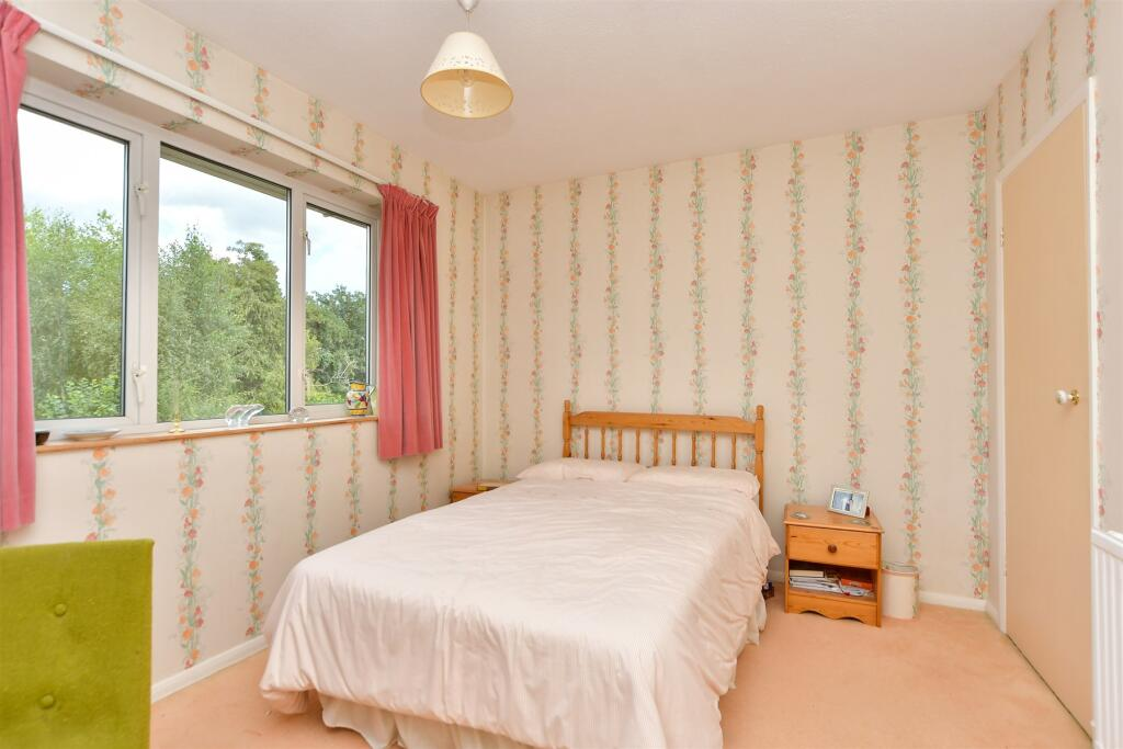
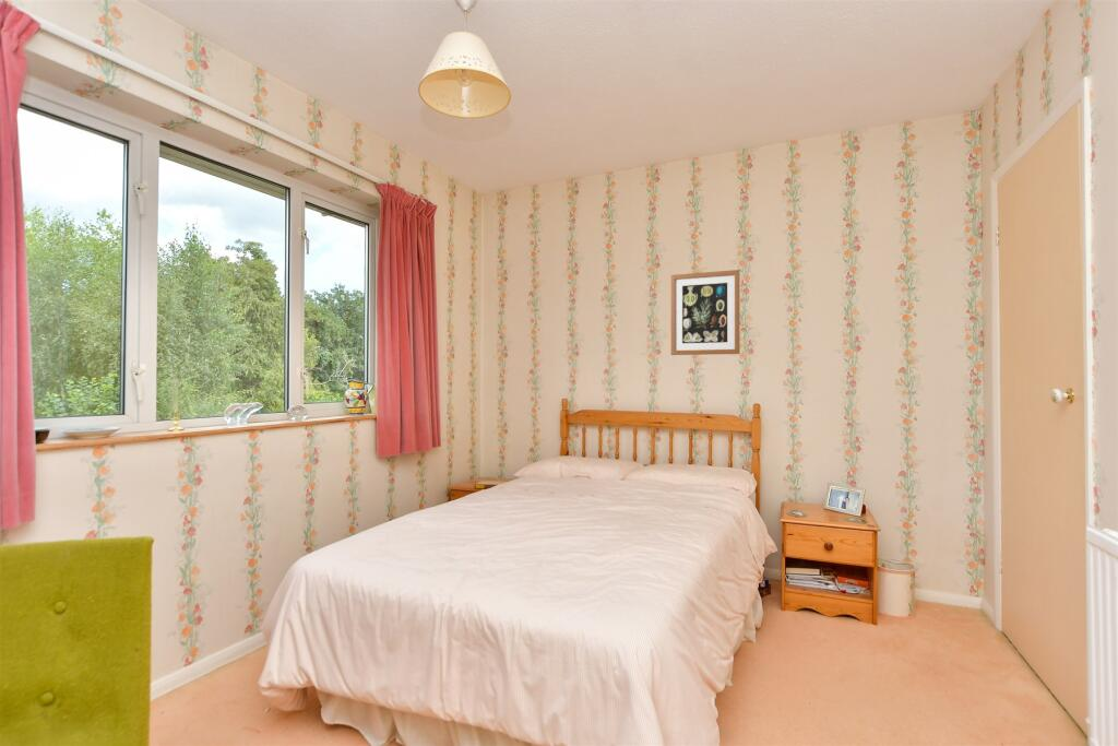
+ wall art (704, 313)
